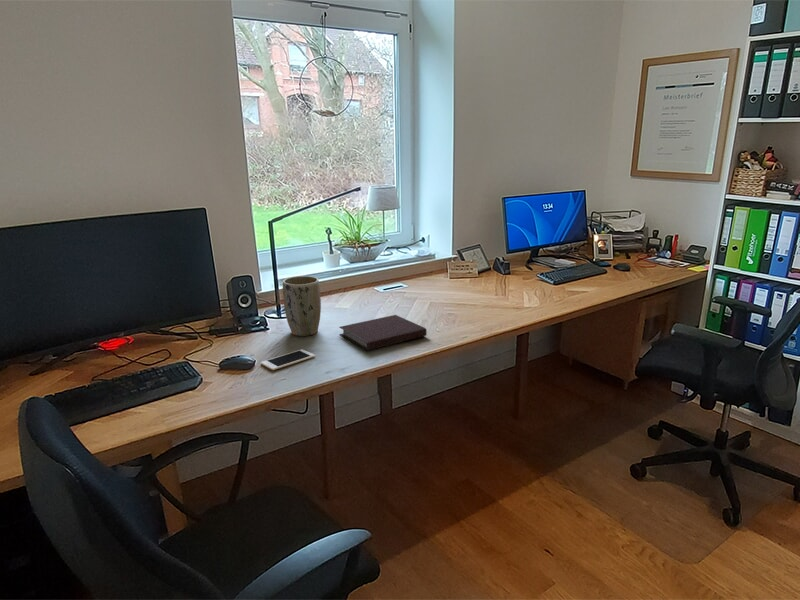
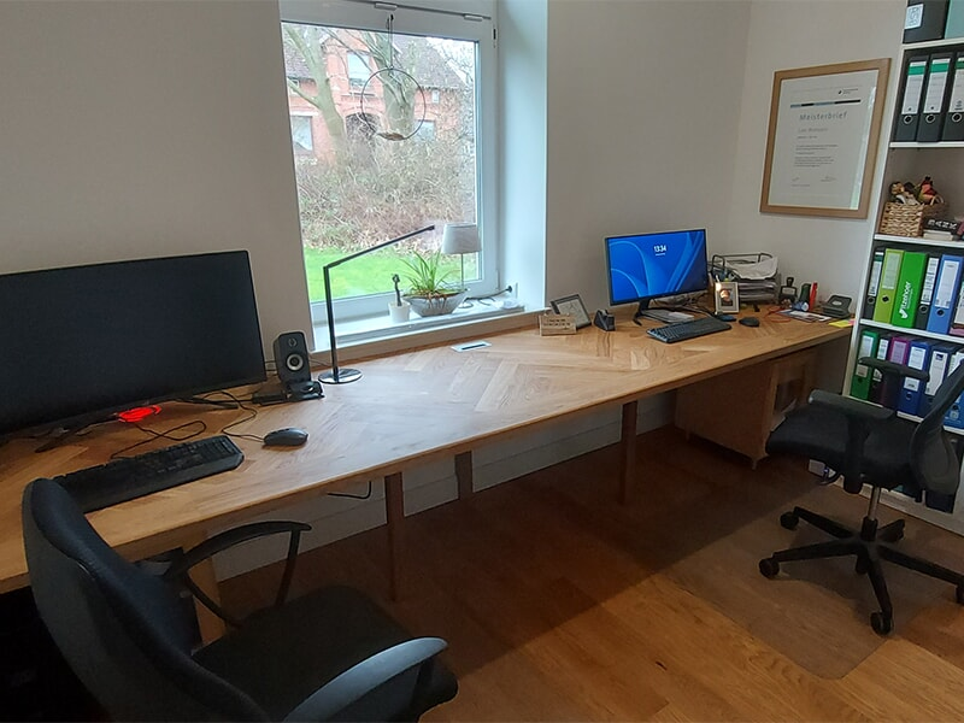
- notebook (382, 331)
- plant pot (302, 306)
- cell phone (288, 359)
